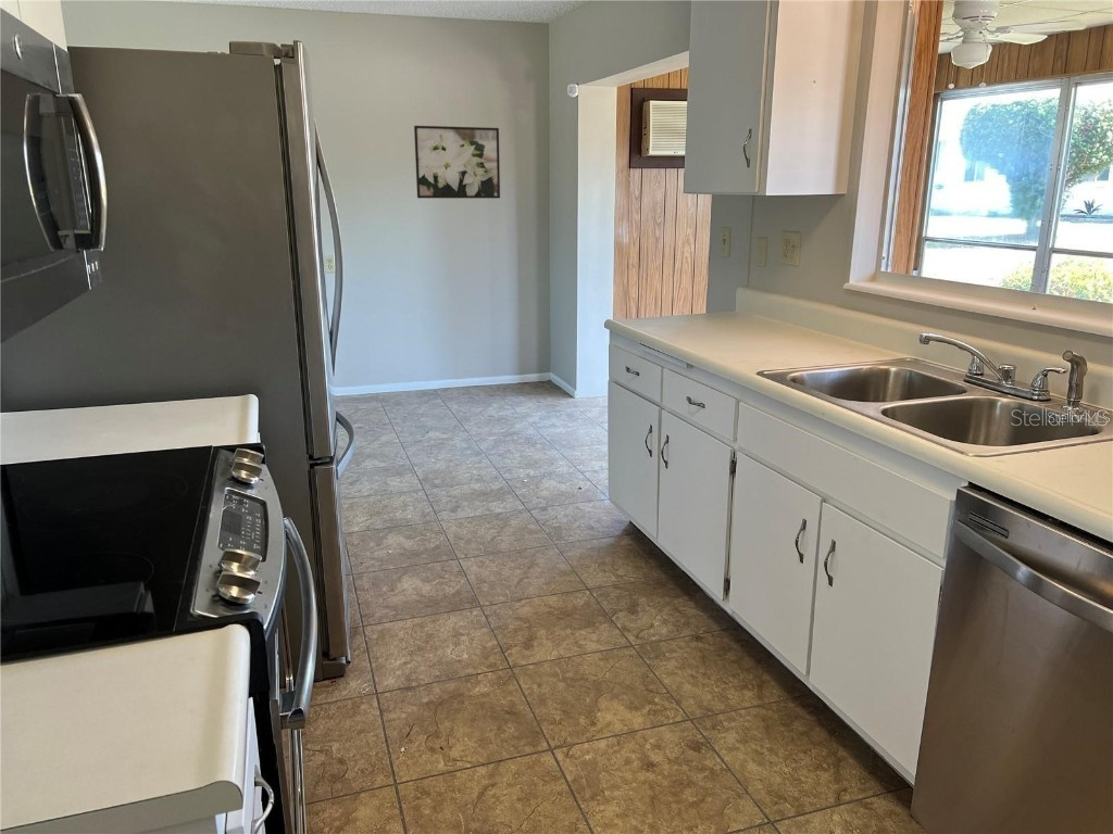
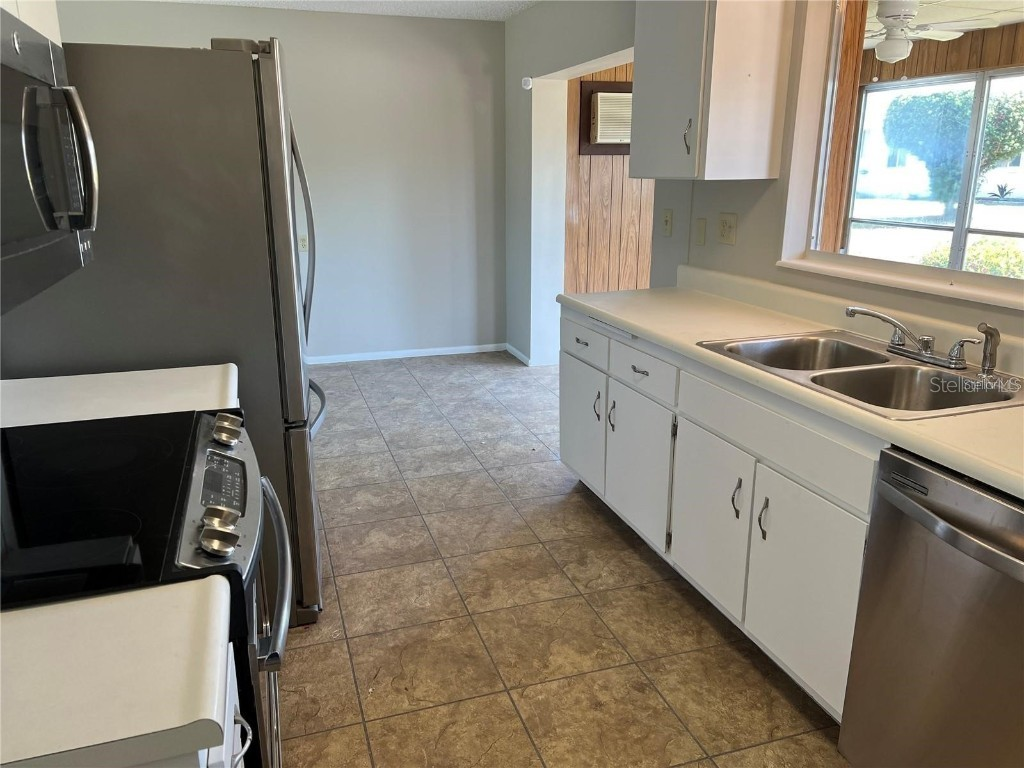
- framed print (458, 163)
